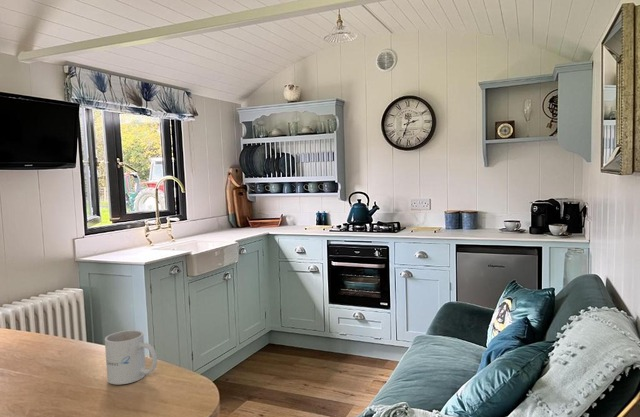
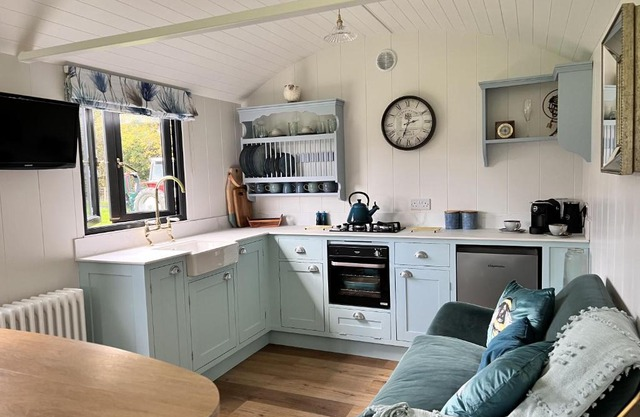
- mug (131, 357)
